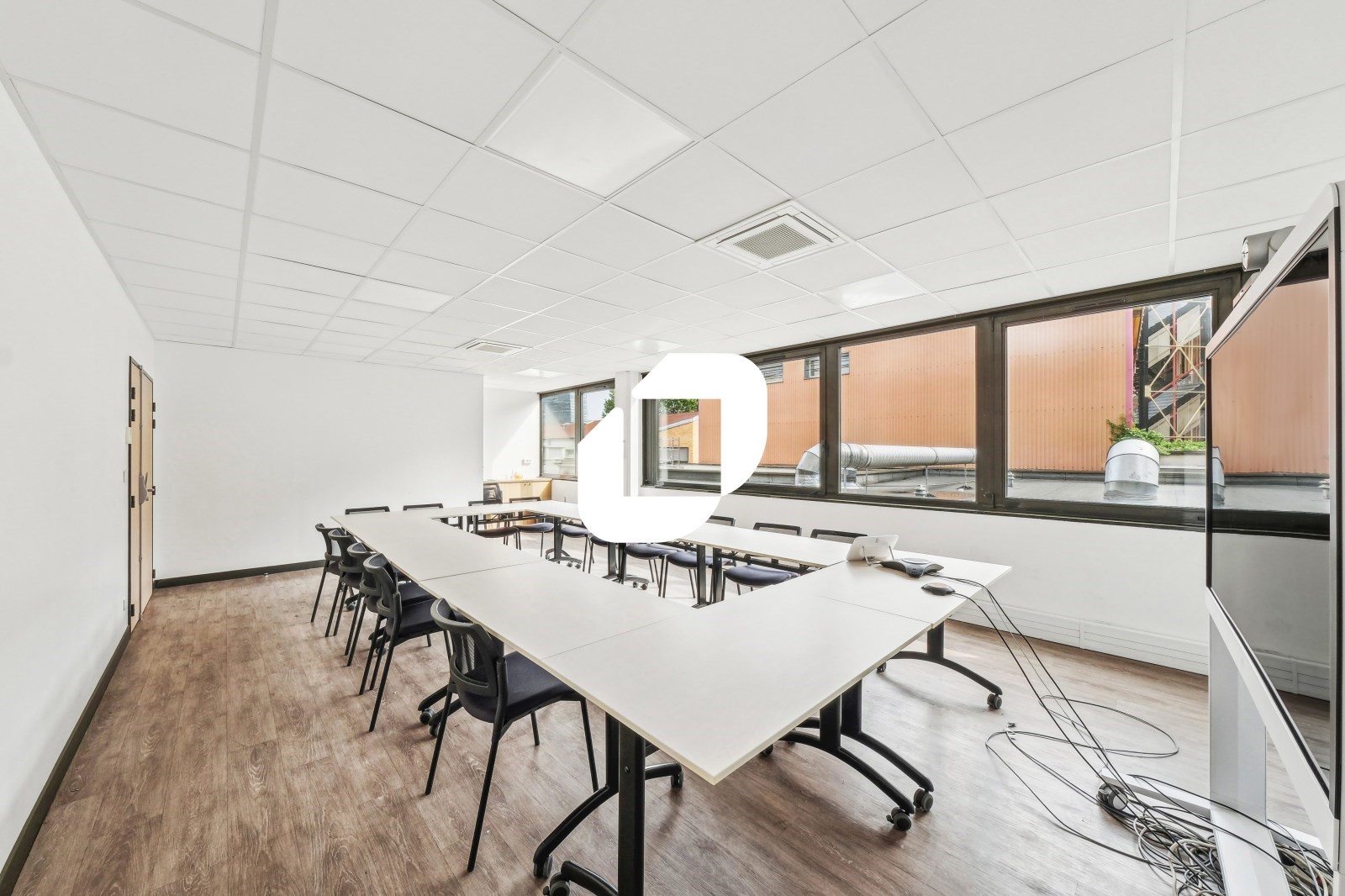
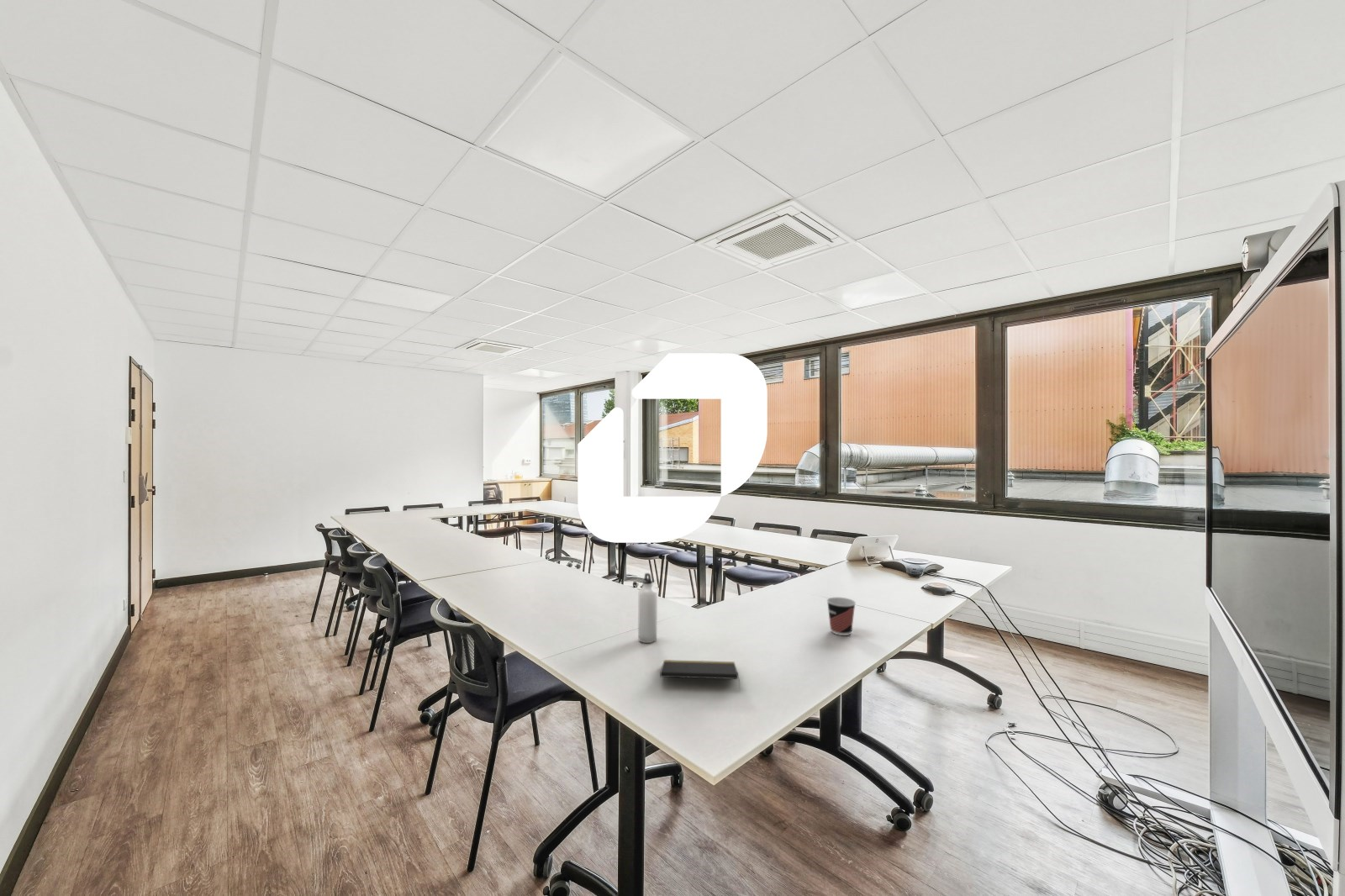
+ cup (841, 616)
+ notepad (699, 669)
+ water bottle (647, 606)
